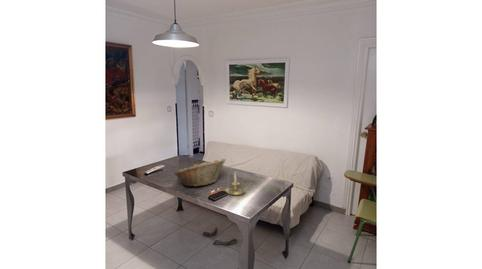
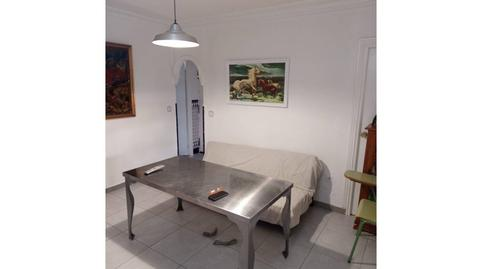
- fruit basket (201, 170)
- candle holder (236, 182)
